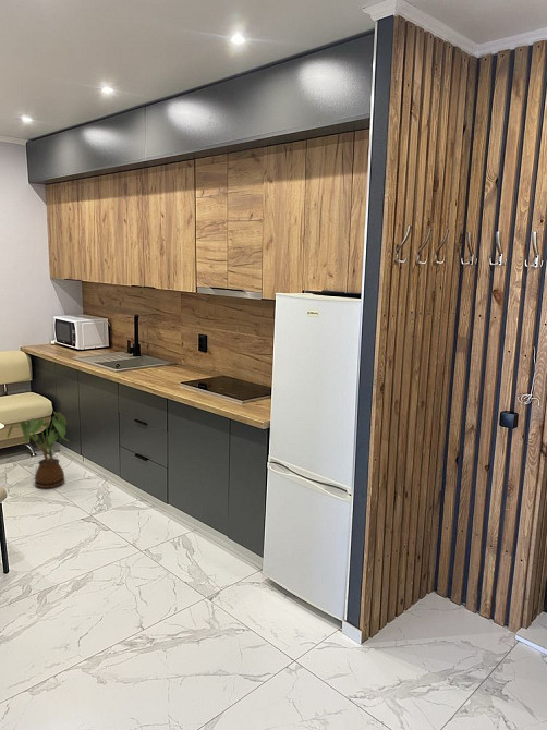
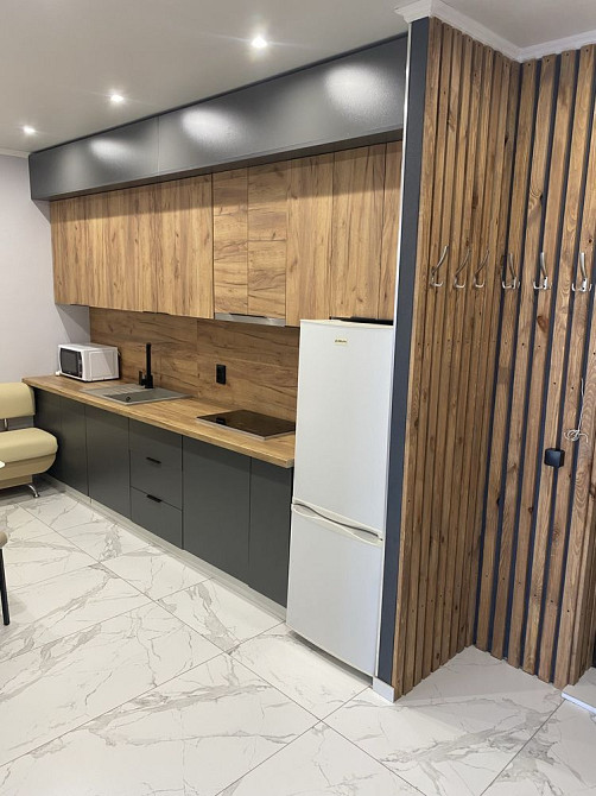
- house plant (41, 448)
